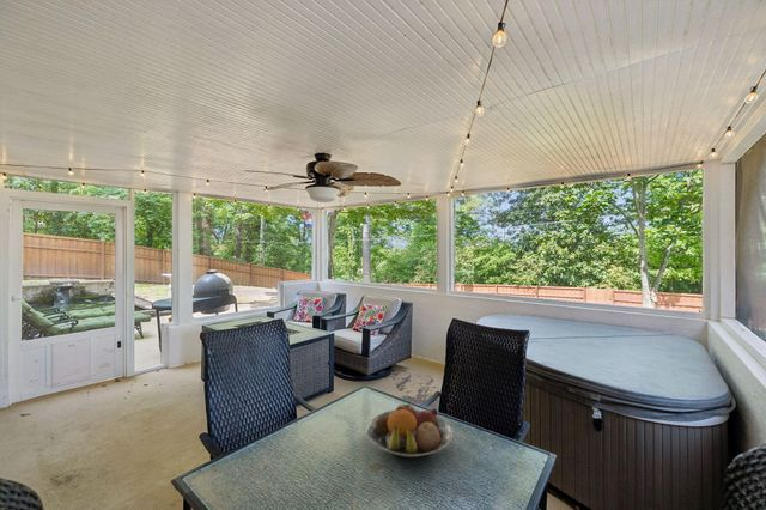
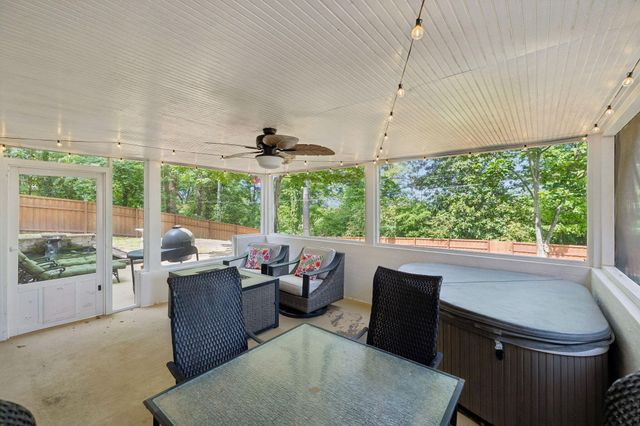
- fruit bowl (408, 425)
